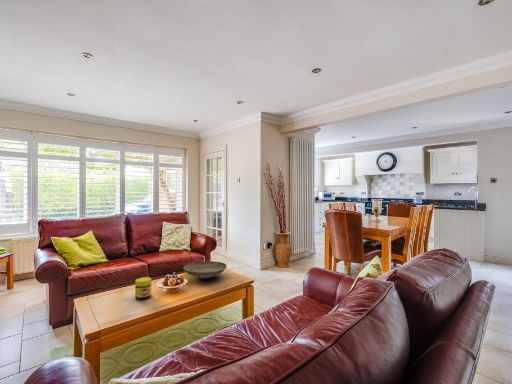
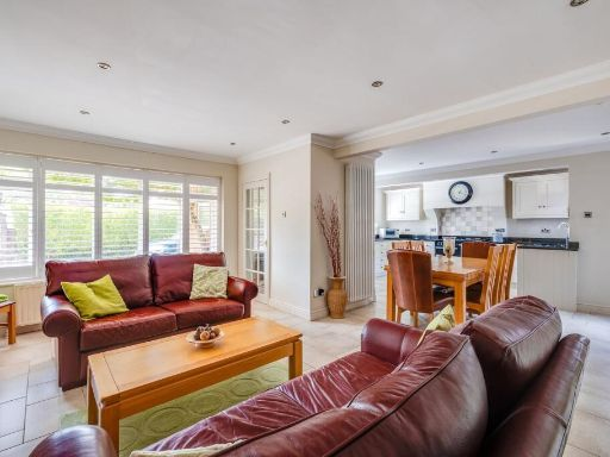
- decorative bowl (205, 271)
- jar (143, 288)
